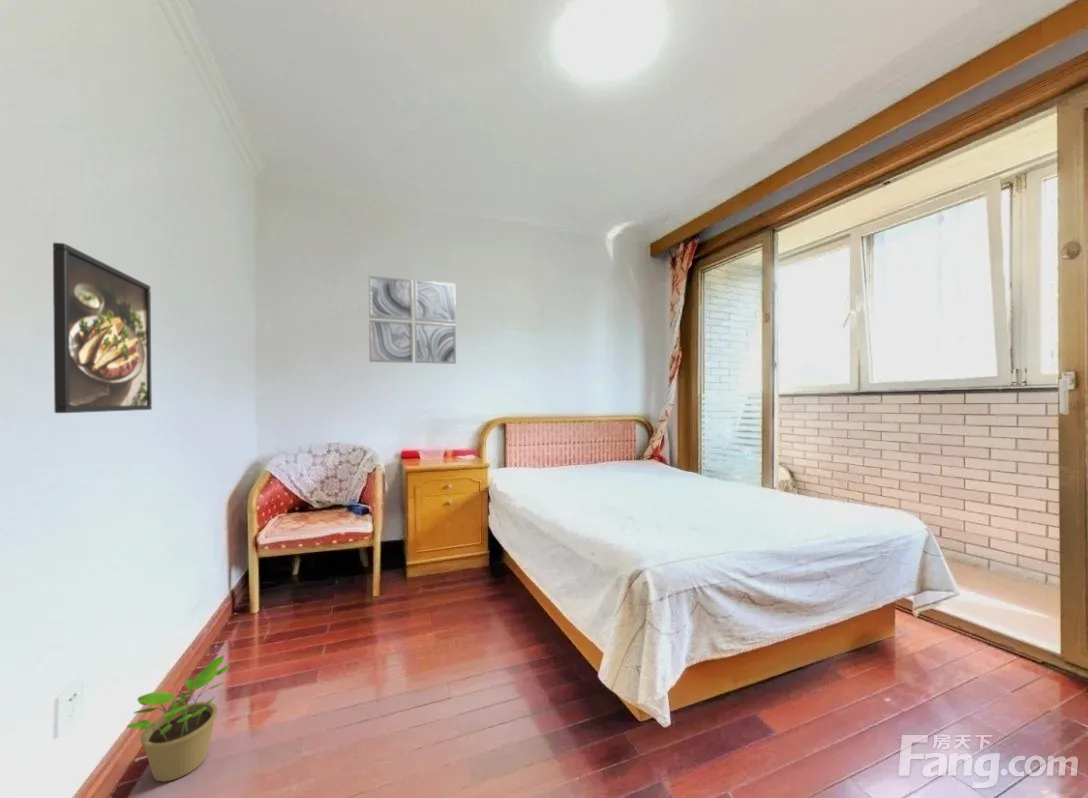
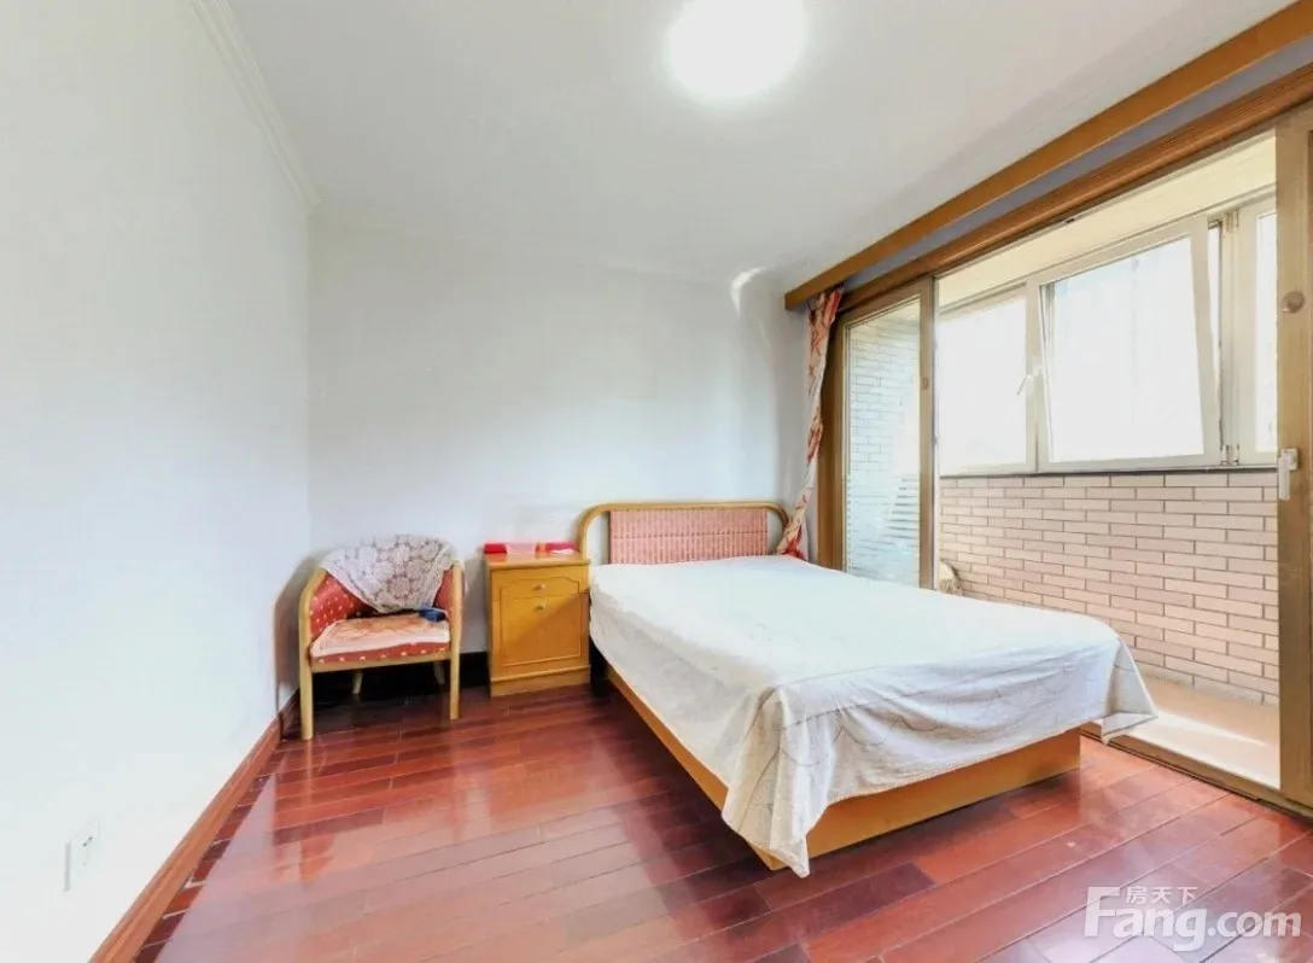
- wall art (412, 322)
- potted plant (176, 718)
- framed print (110, 339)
